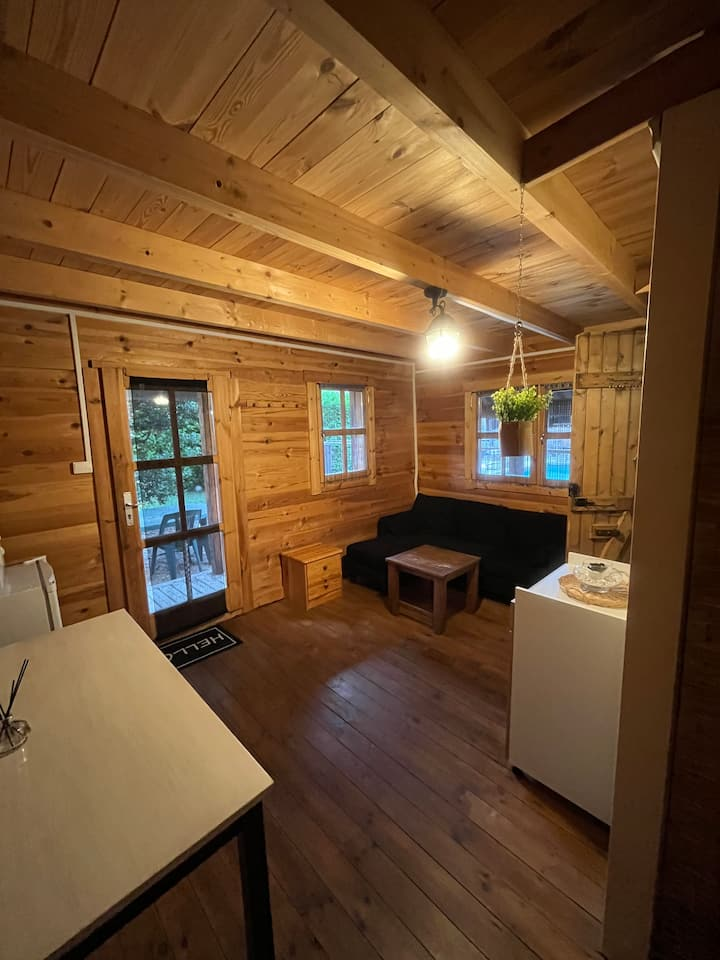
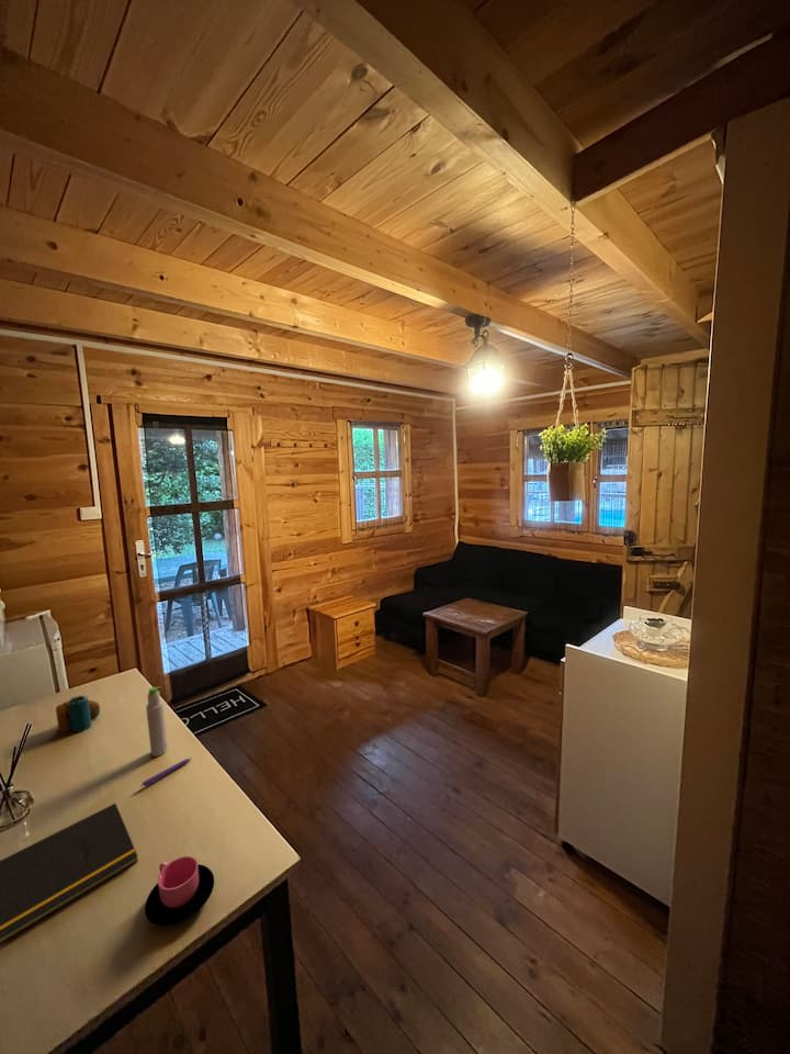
+ notepad (63, 865)
+ candle (77, 707)
+ bottle (156, 720)
+ cup (179, 885)
+ pen (168, 771)
